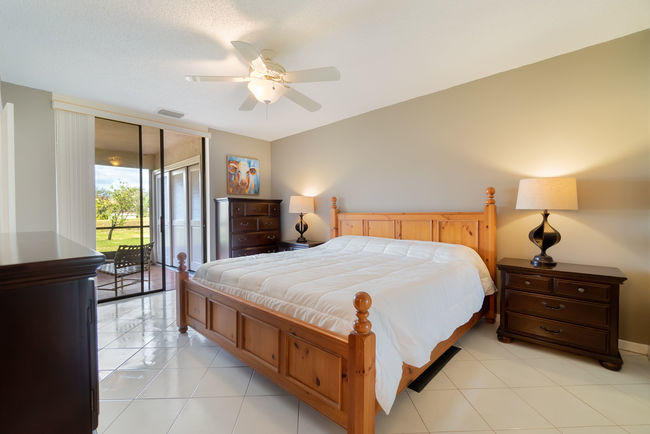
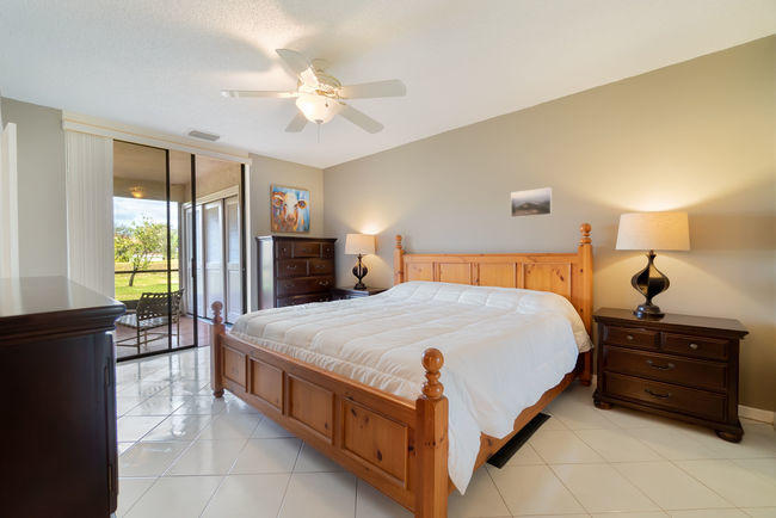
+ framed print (530, 203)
